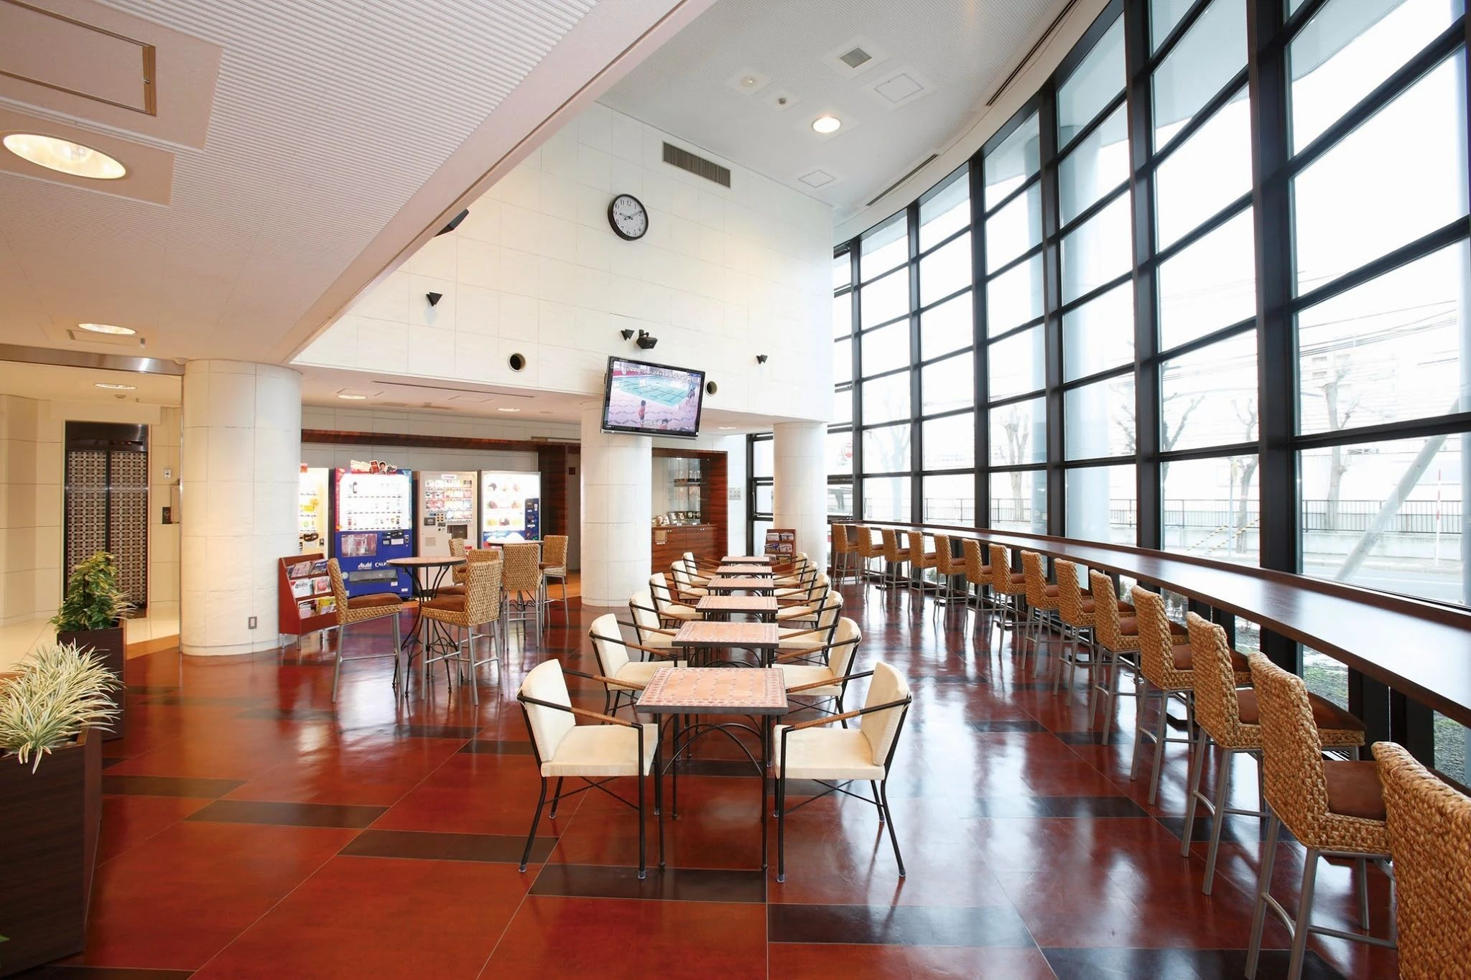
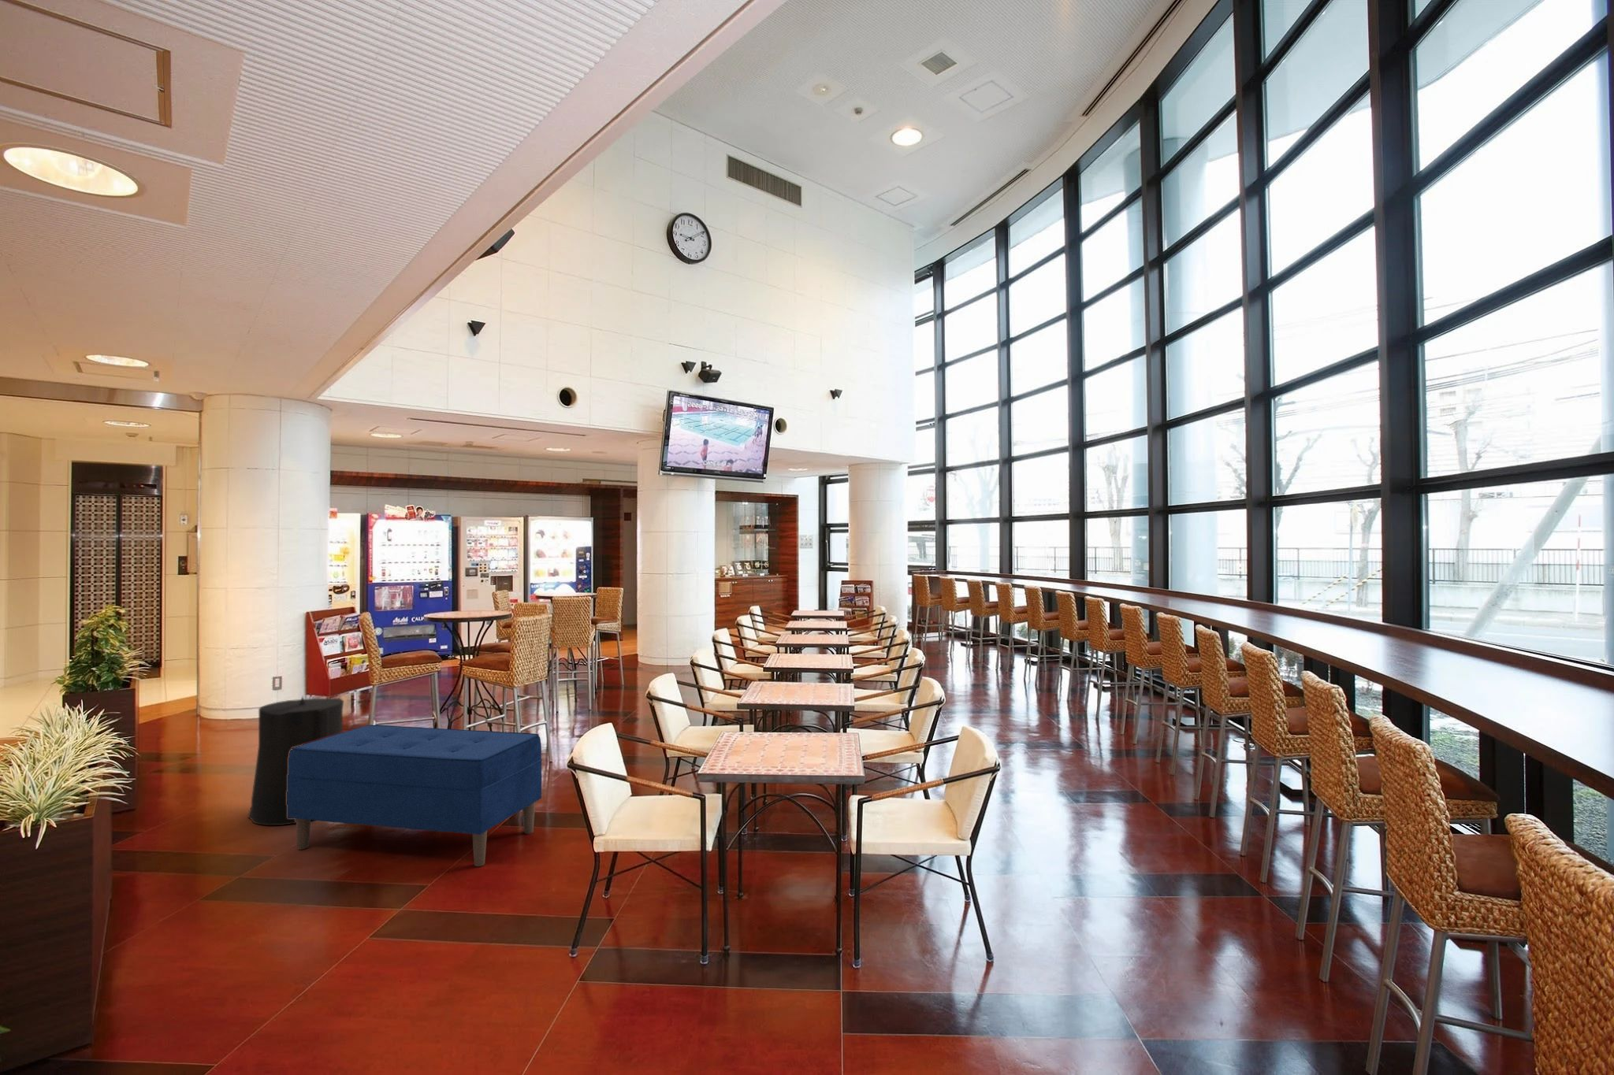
+ bench (419, 789)
+ trash can (298, 746)
